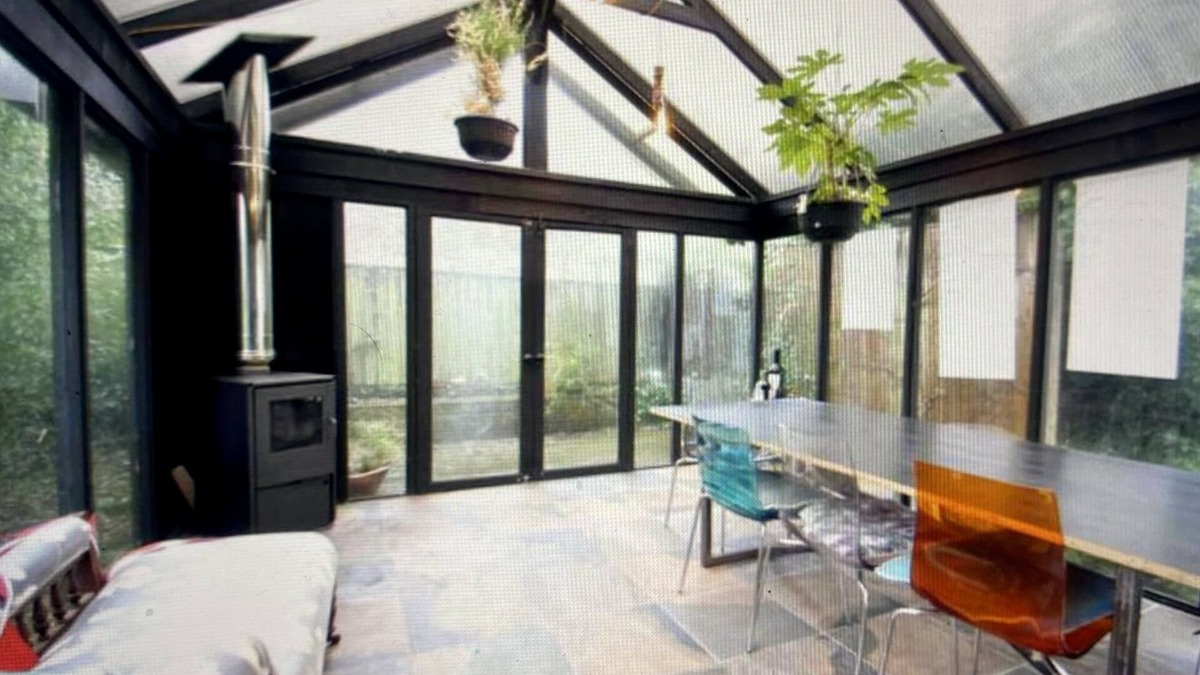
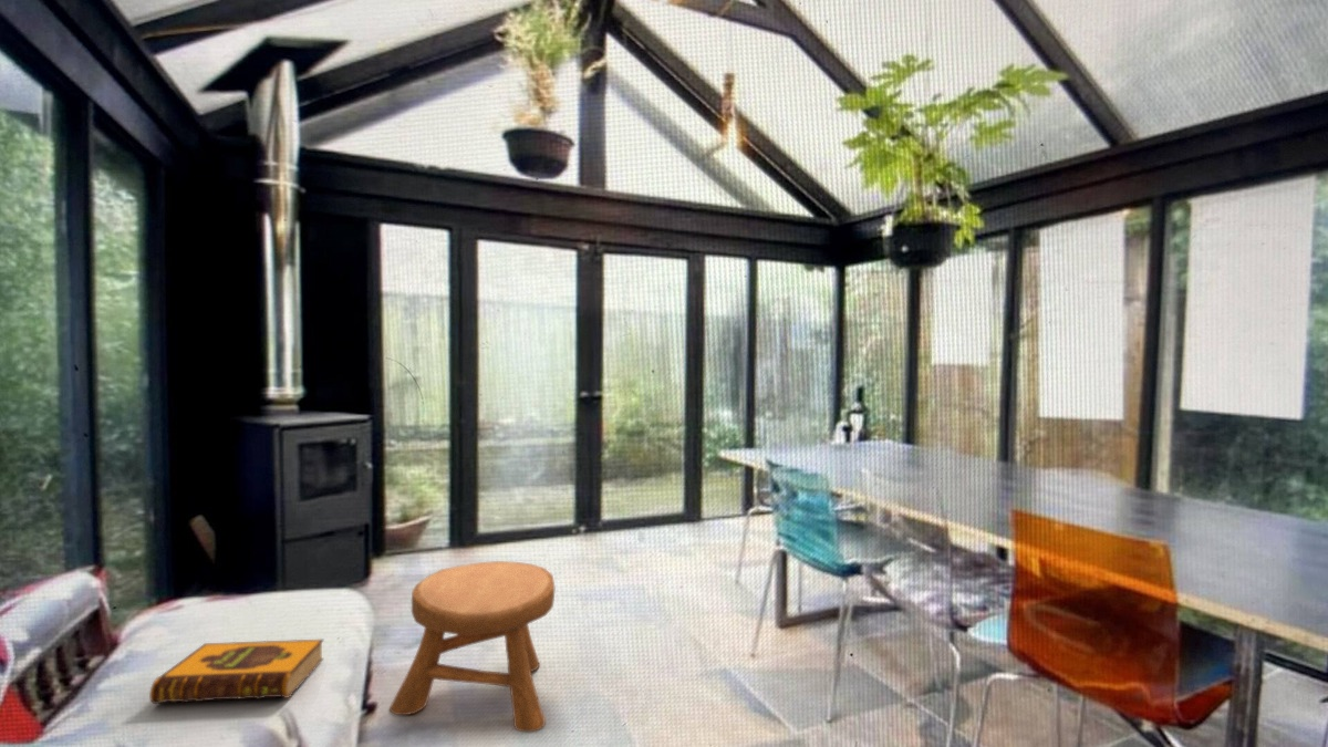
+ hardback book (242, 671)
+ stool (474, 641)
